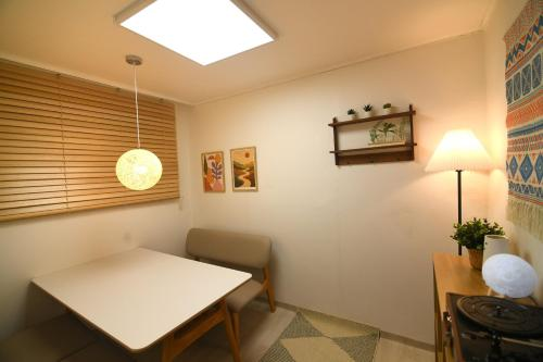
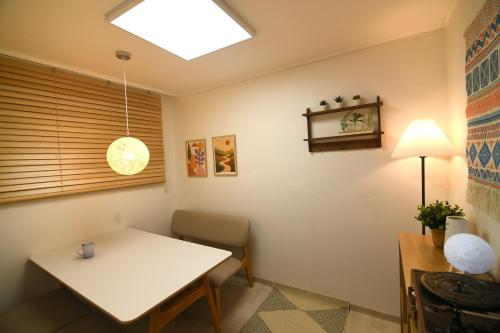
+ cup (86, 250)
